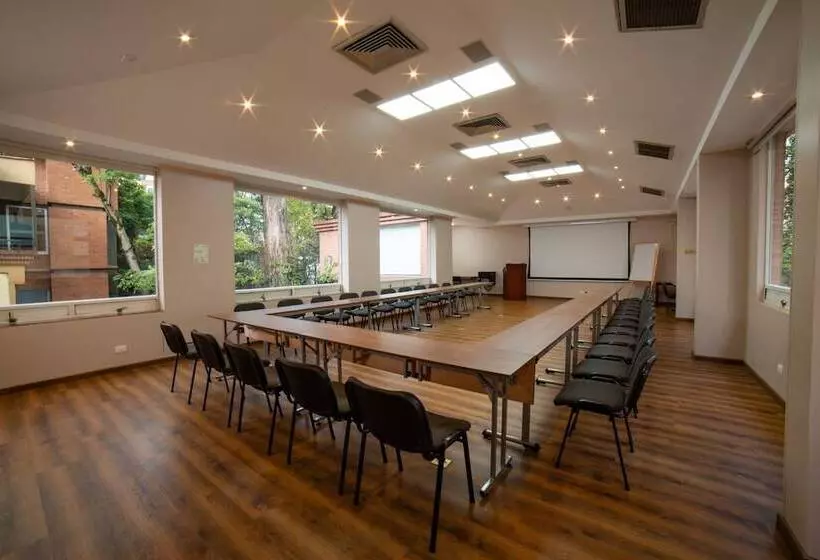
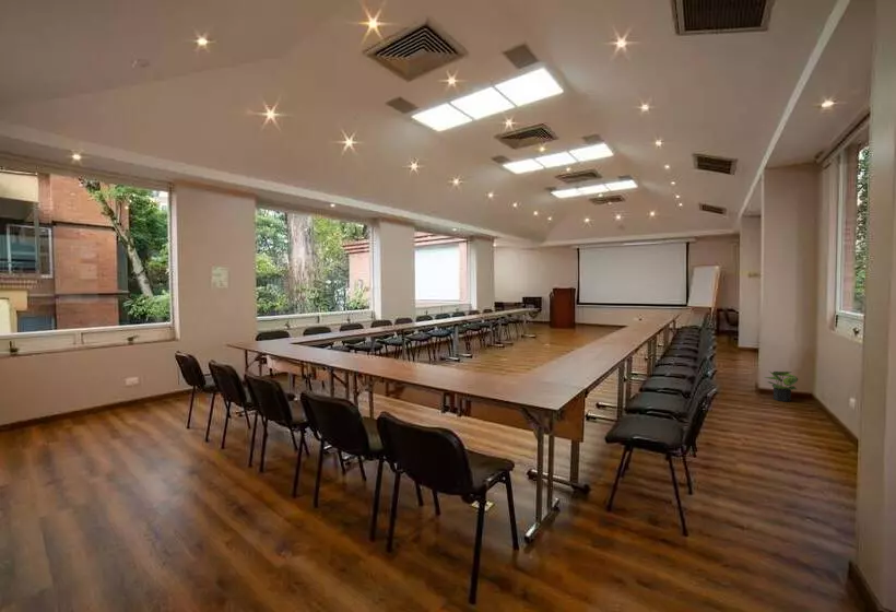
+ potted plant (779, 385)
